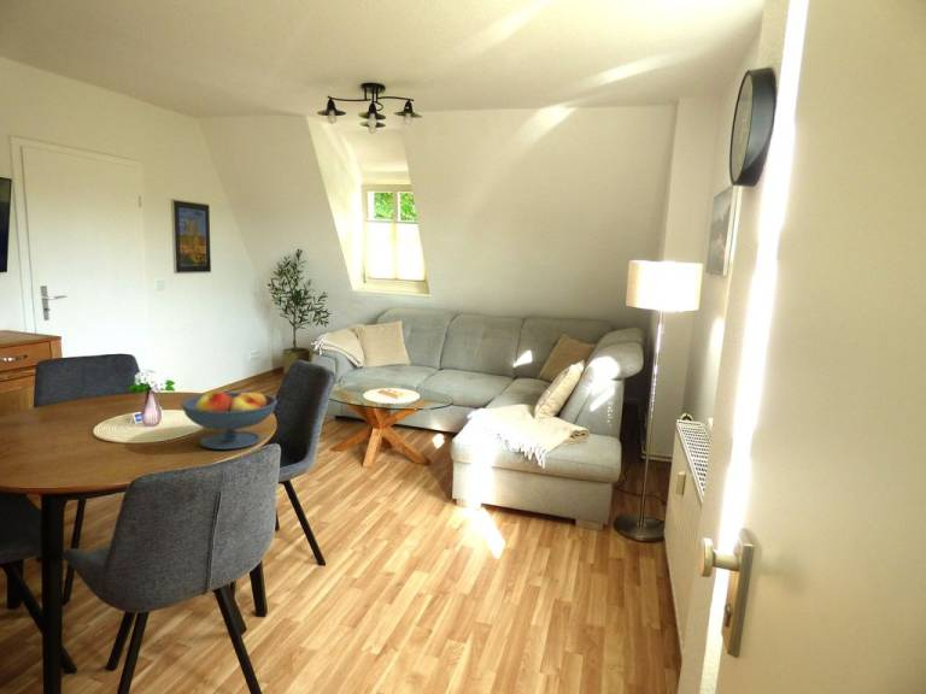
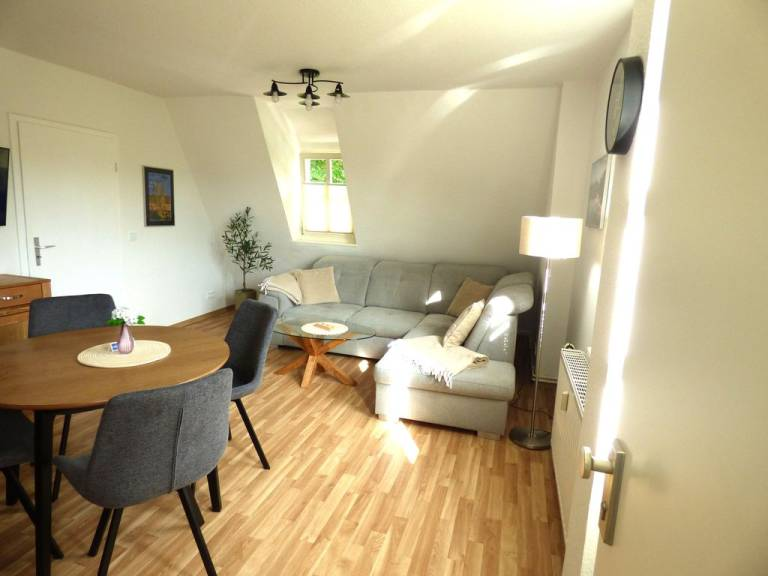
- fruit bowl (230, 413)
